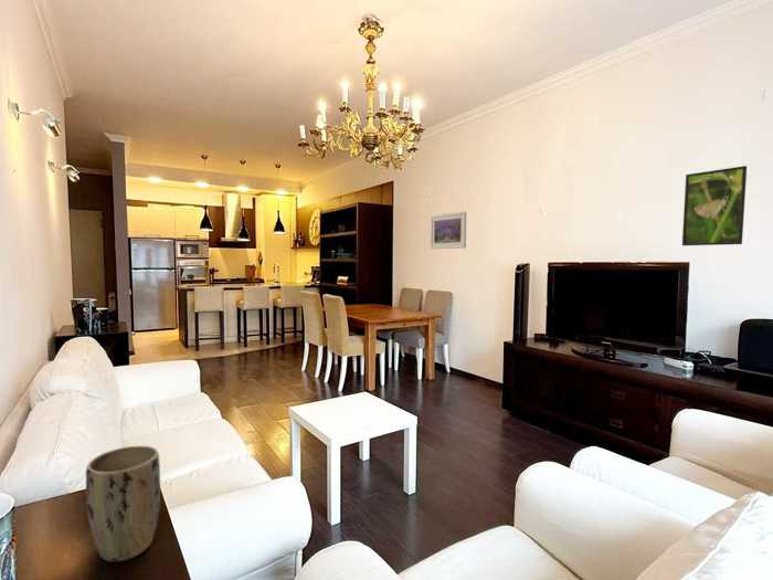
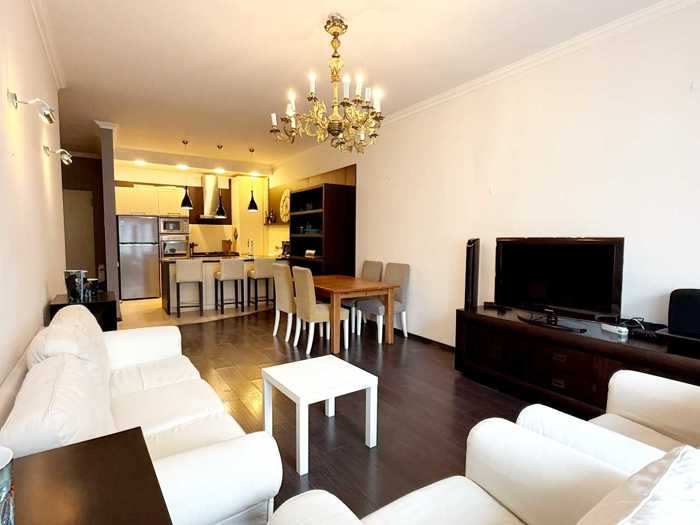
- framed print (447, 231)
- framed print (712, 208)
- plant pot (125, 503)
